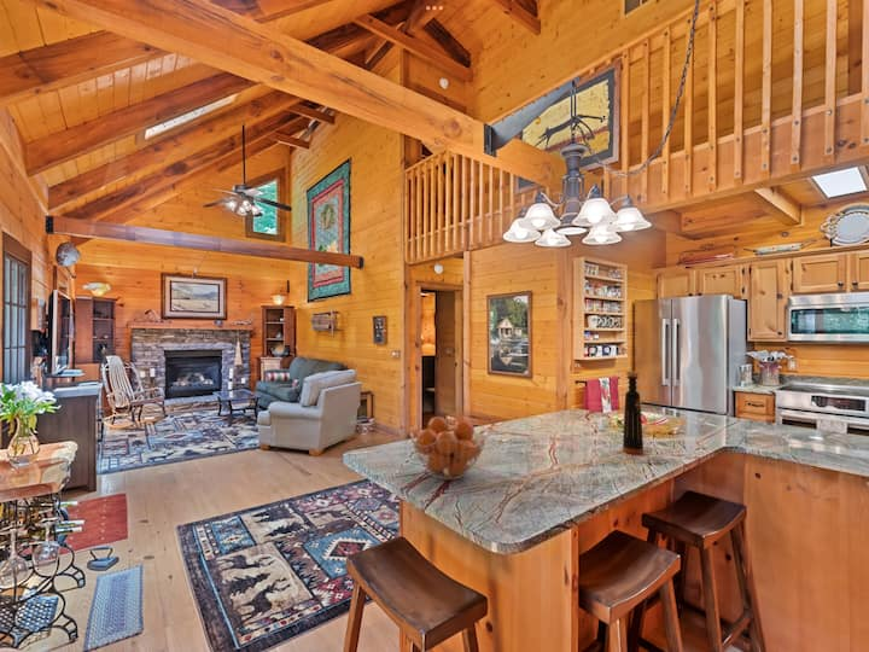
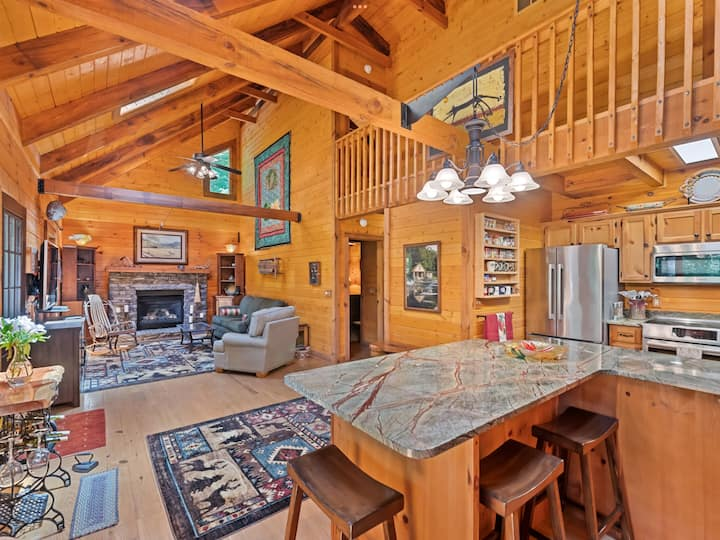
- fruit basket (448, 446)
- bottle (632, 411)
